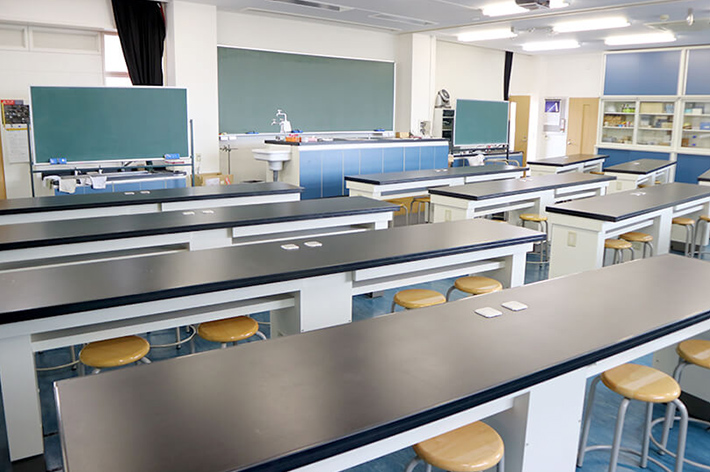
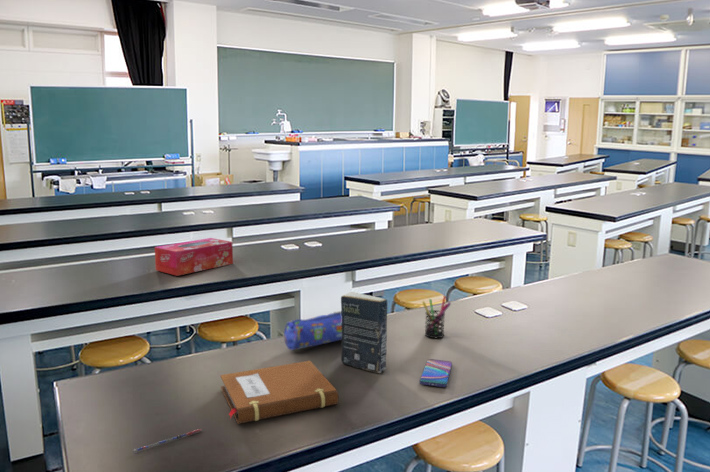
+ pen (168, 440)
+ pen holder (435, 316)
+ book (362, 331)
+ tissue box (195, 255)
+ pencil case (320, 329)
+ smartphone (436, 372)
+ notebook (275, 390)
